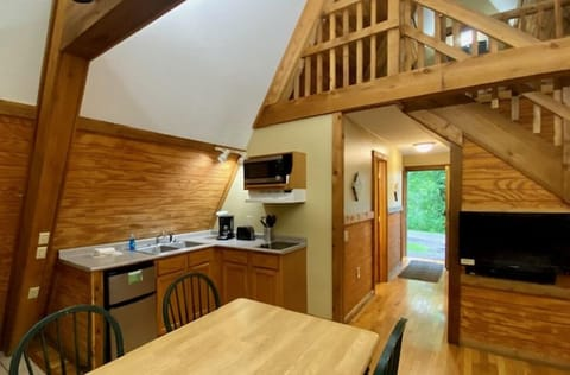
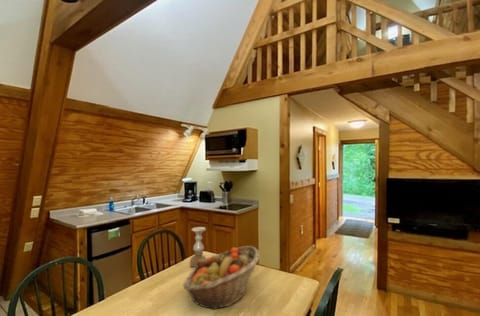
+ candle holder (198, 245)
+ fruit basket (223, 272)
